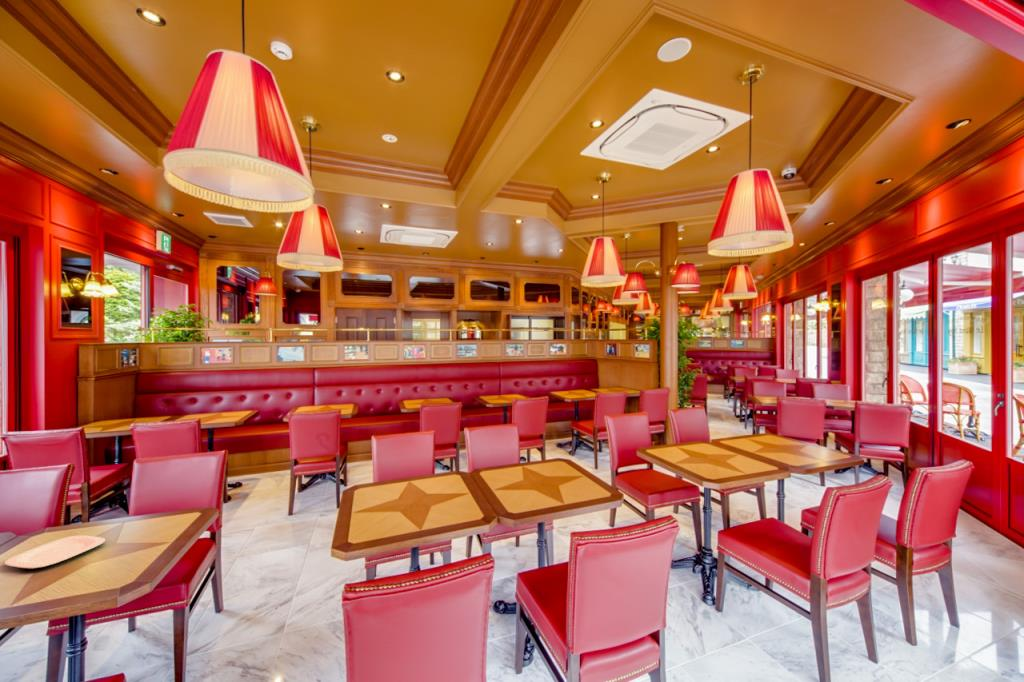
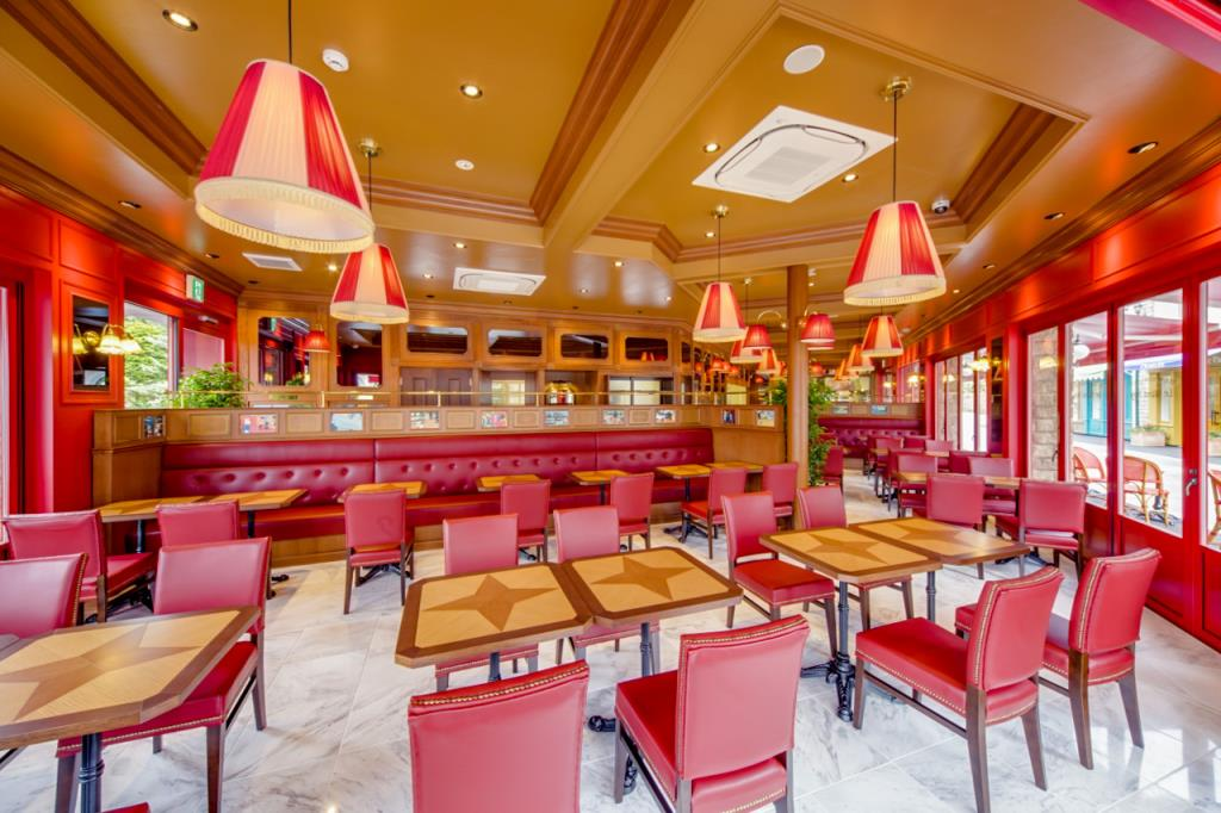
- plate (57, 552)
